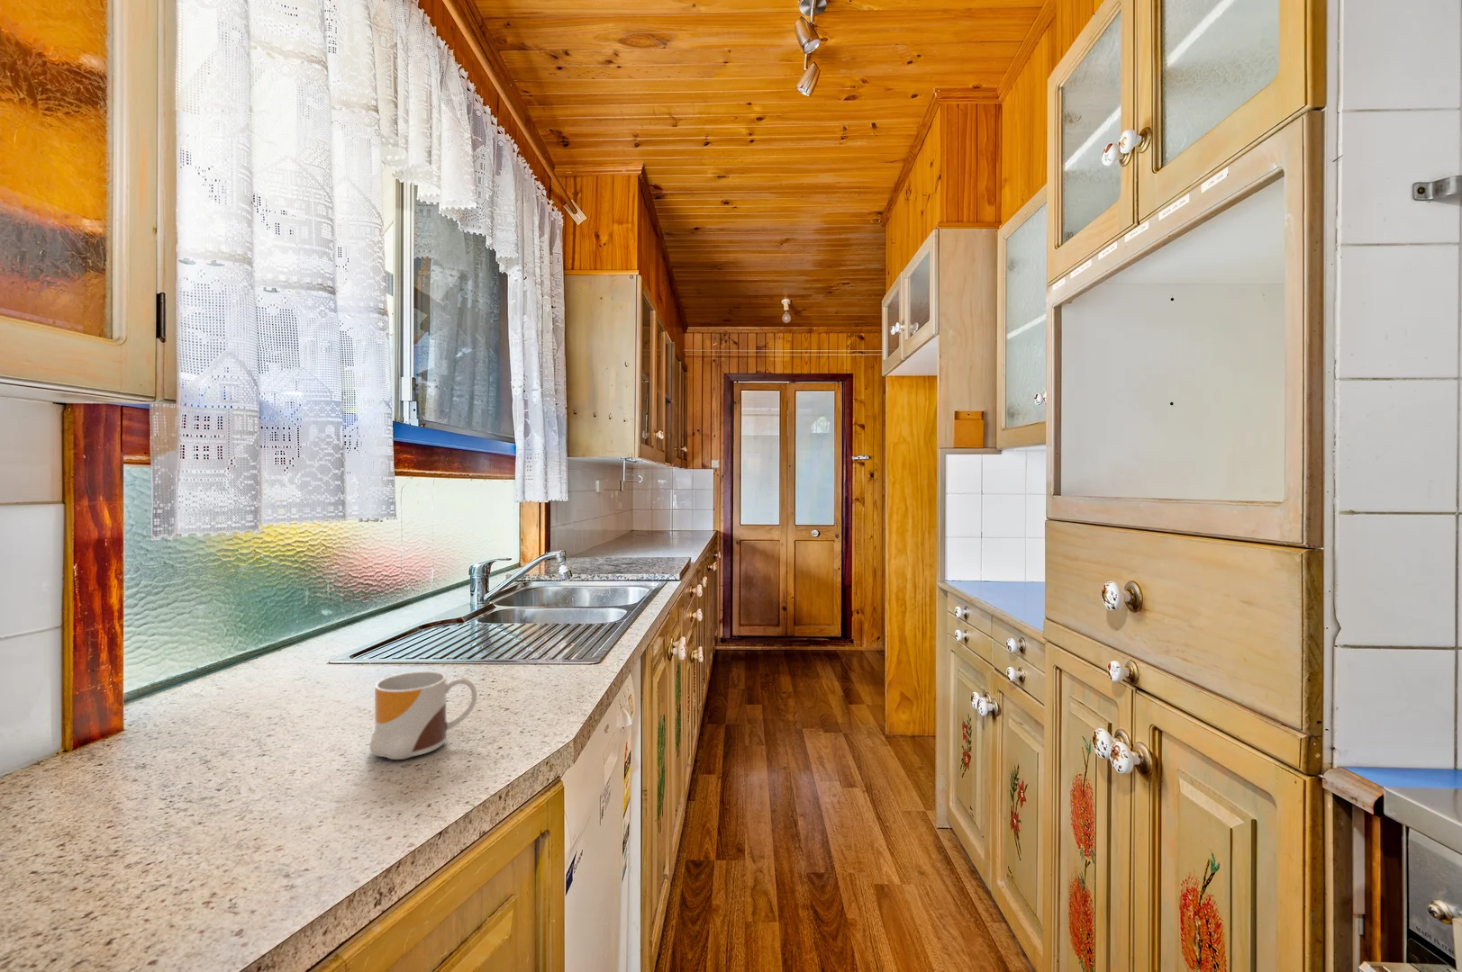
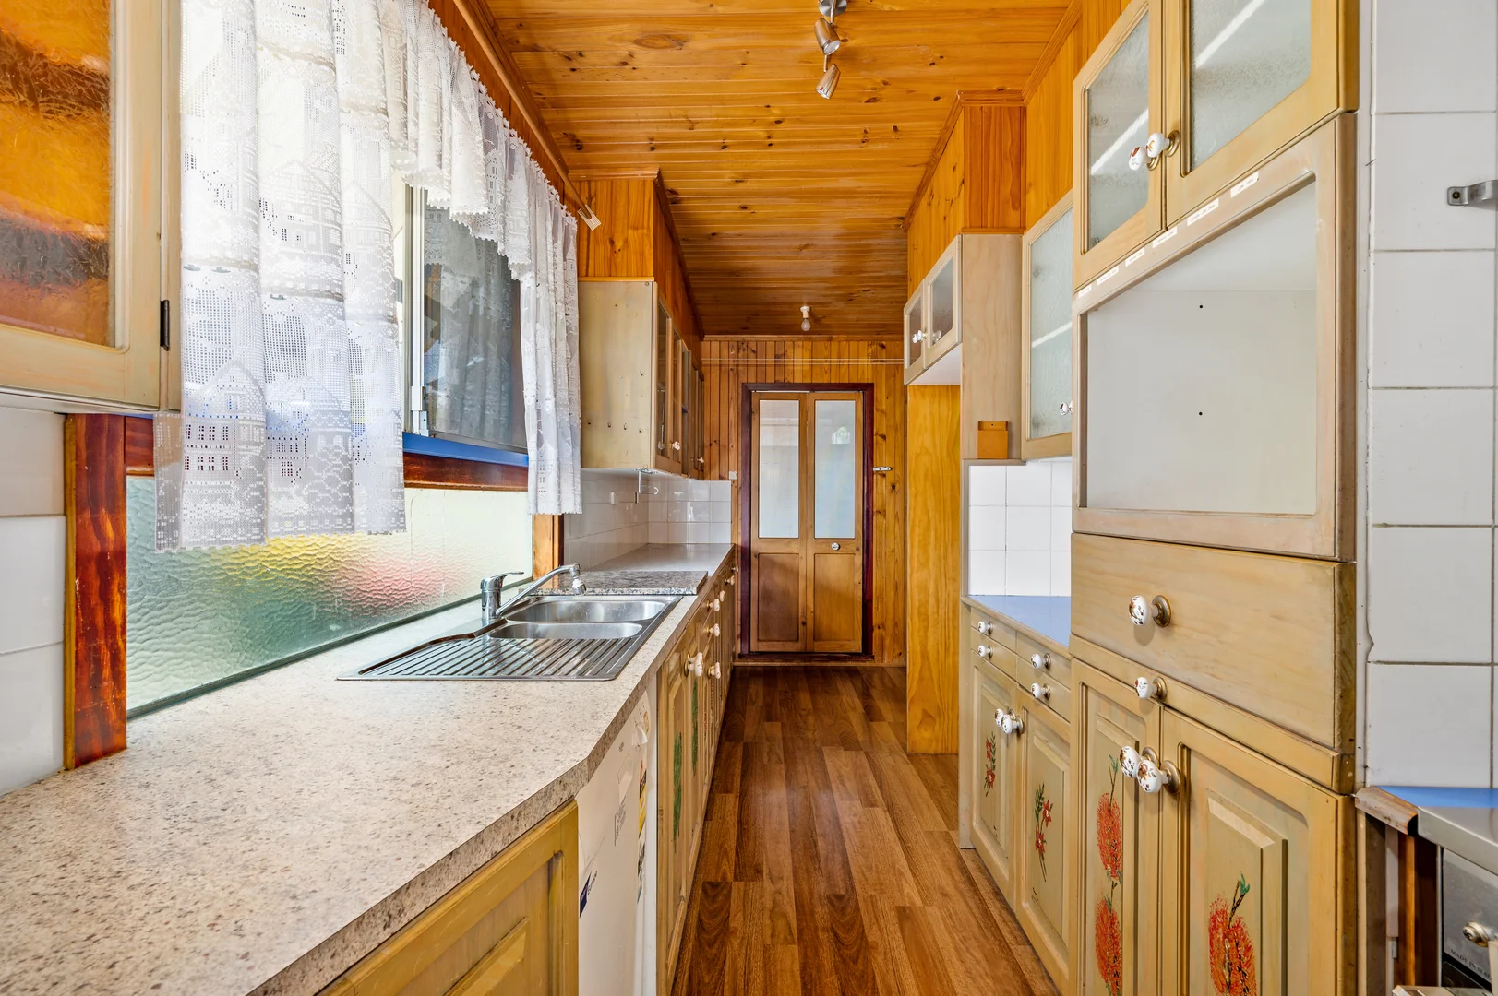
- mug (425, 712)
